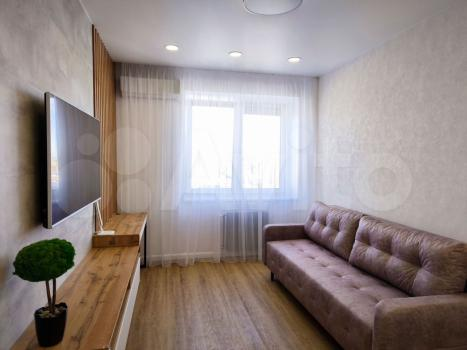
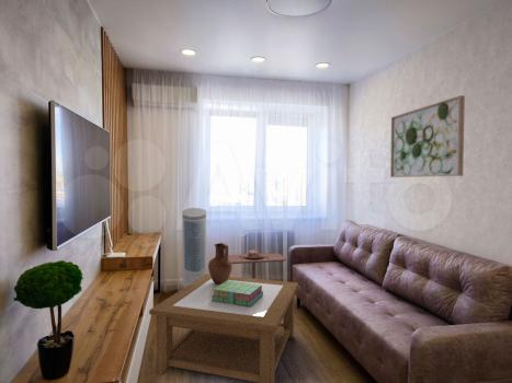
+ side table (253, 272)
+ stack of books (237, 292)
+ coffee table (232, 324)
+ wall art (421, 142)
+ vase (219, 263)
+ air purifier (194, 251)
